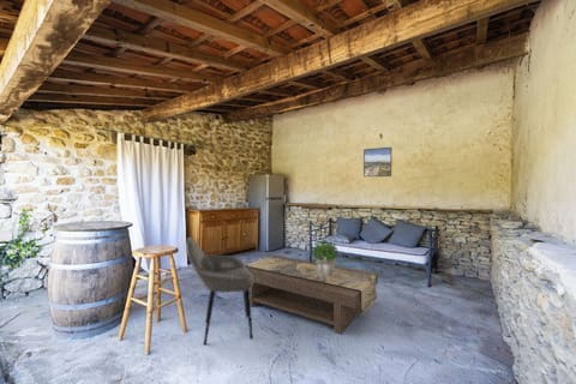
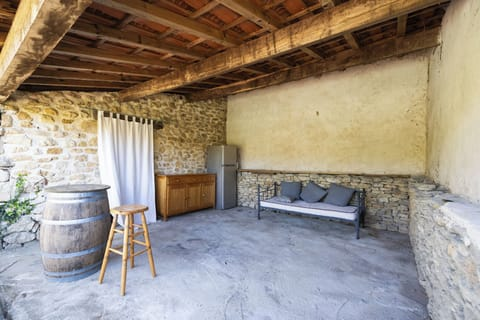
- potted plant (323, 256)
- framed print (377, 162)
- coffee table (306, 288)
- armchair (221, 283)
